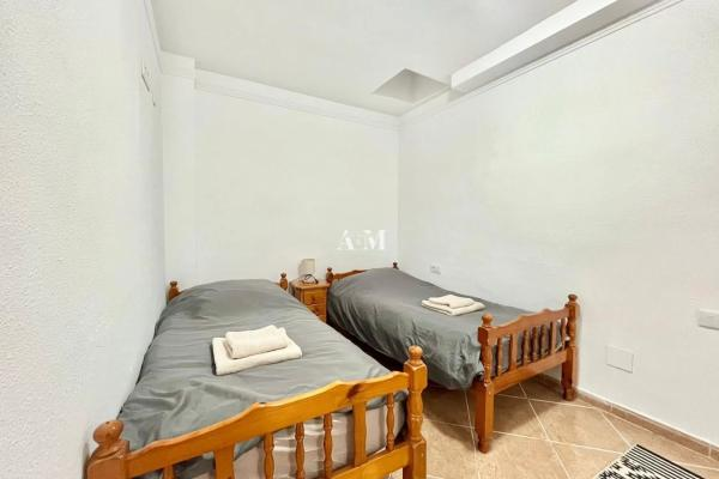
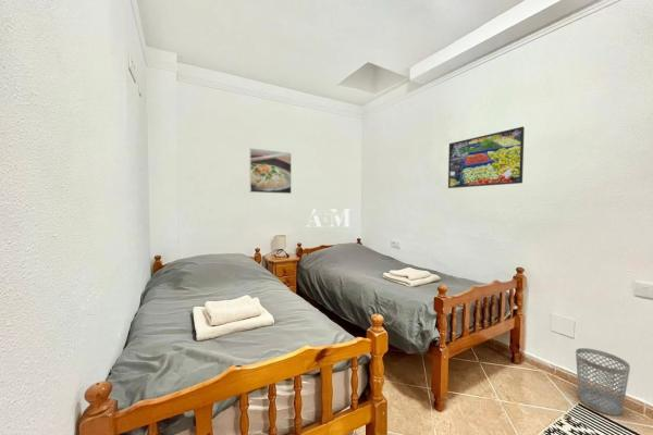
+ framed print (271, 172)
+ wastebasket (601, 381)
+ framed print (481, 161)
